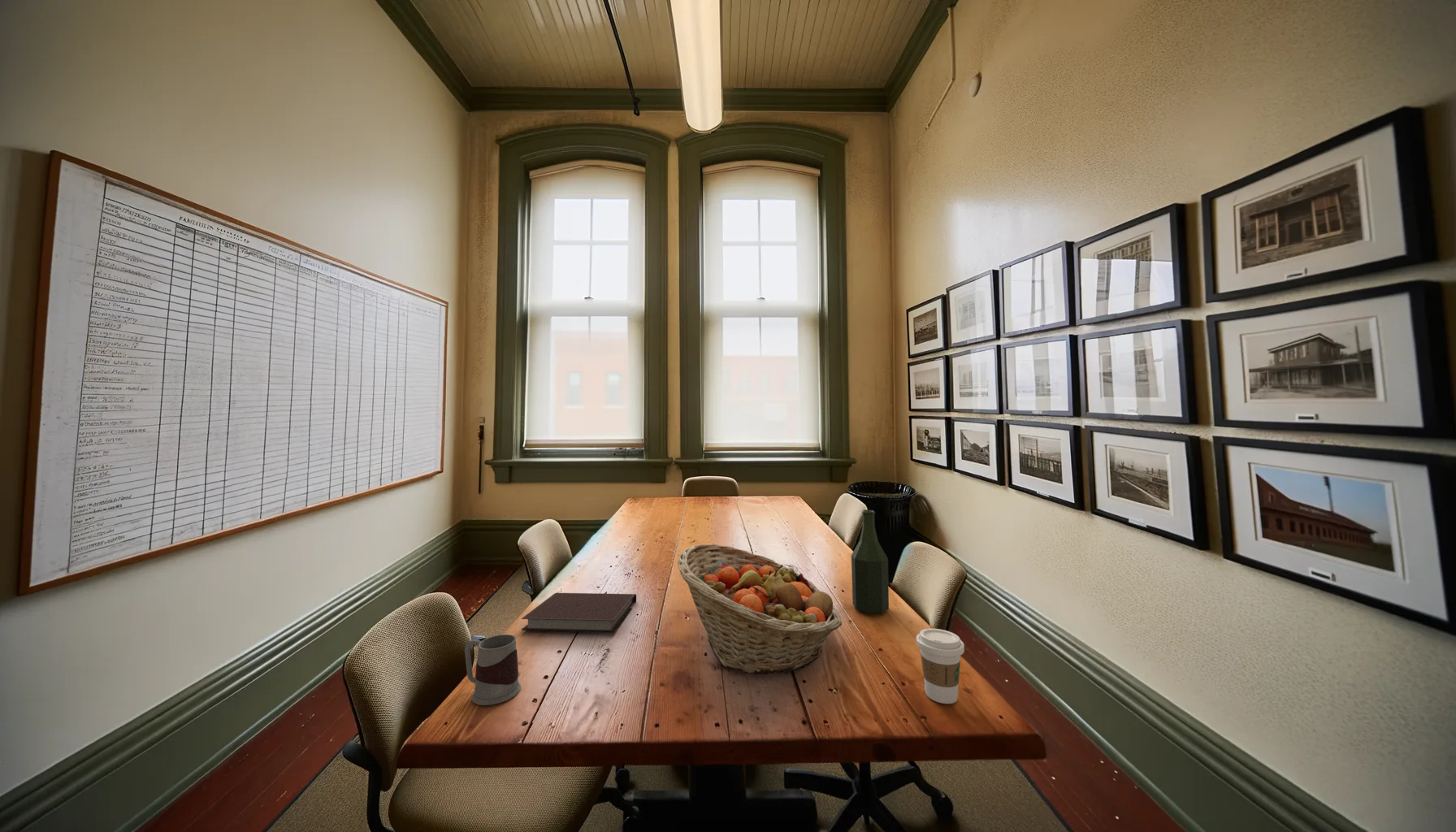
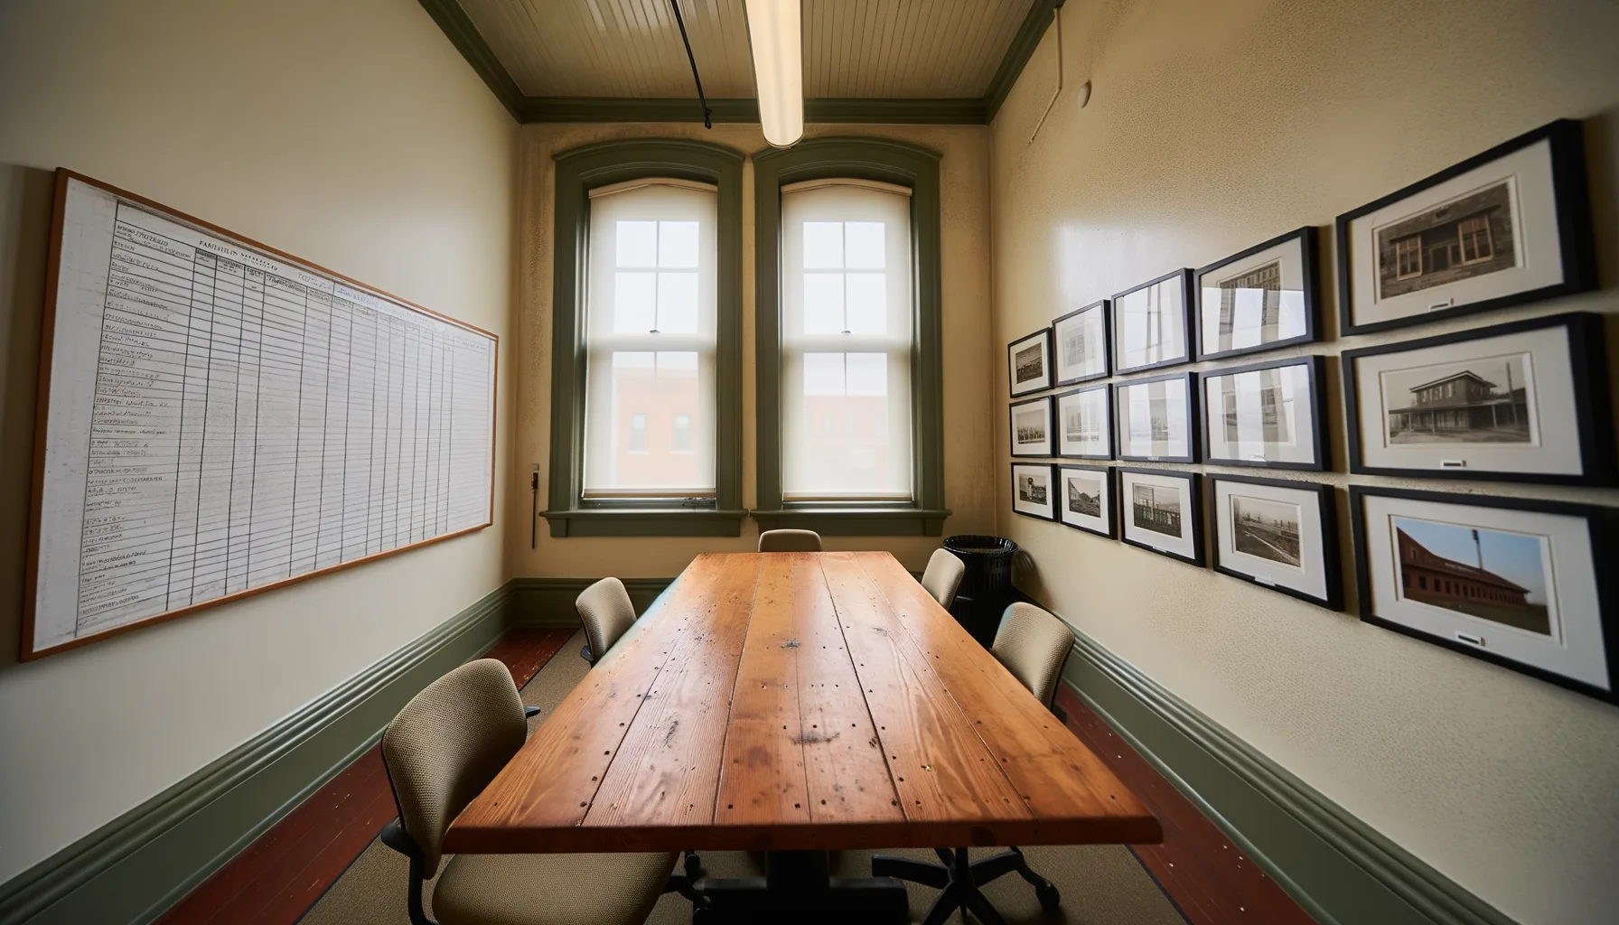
- mug (490, 666)
- notebook (583, 610)
- bottle (869, 559)
- fruit basket (756, 596)
- coffee cup (940, 665)
